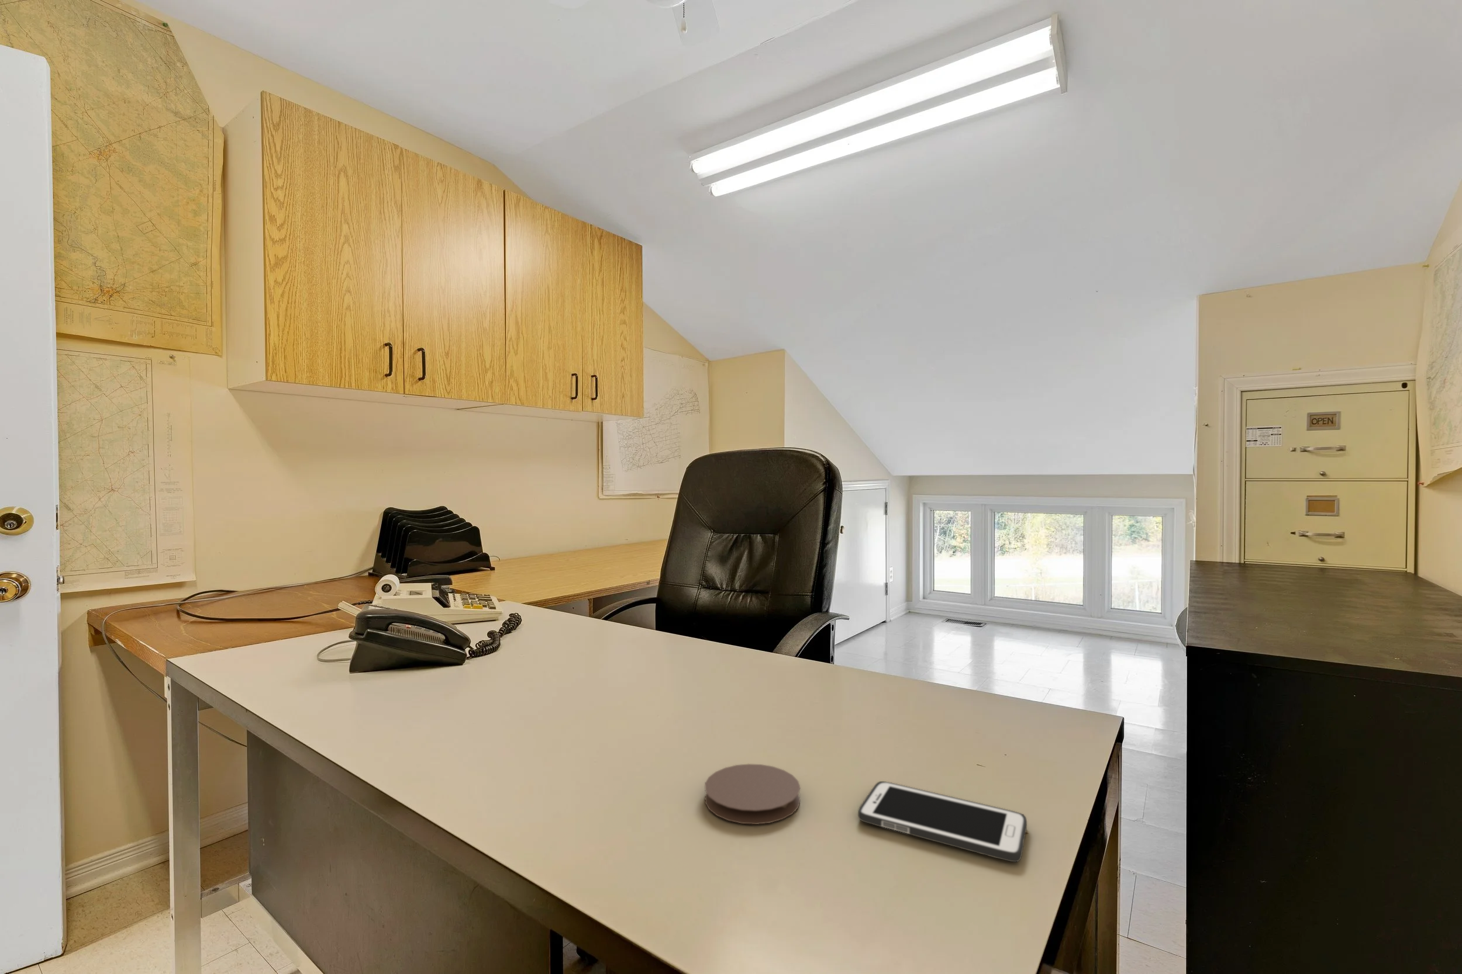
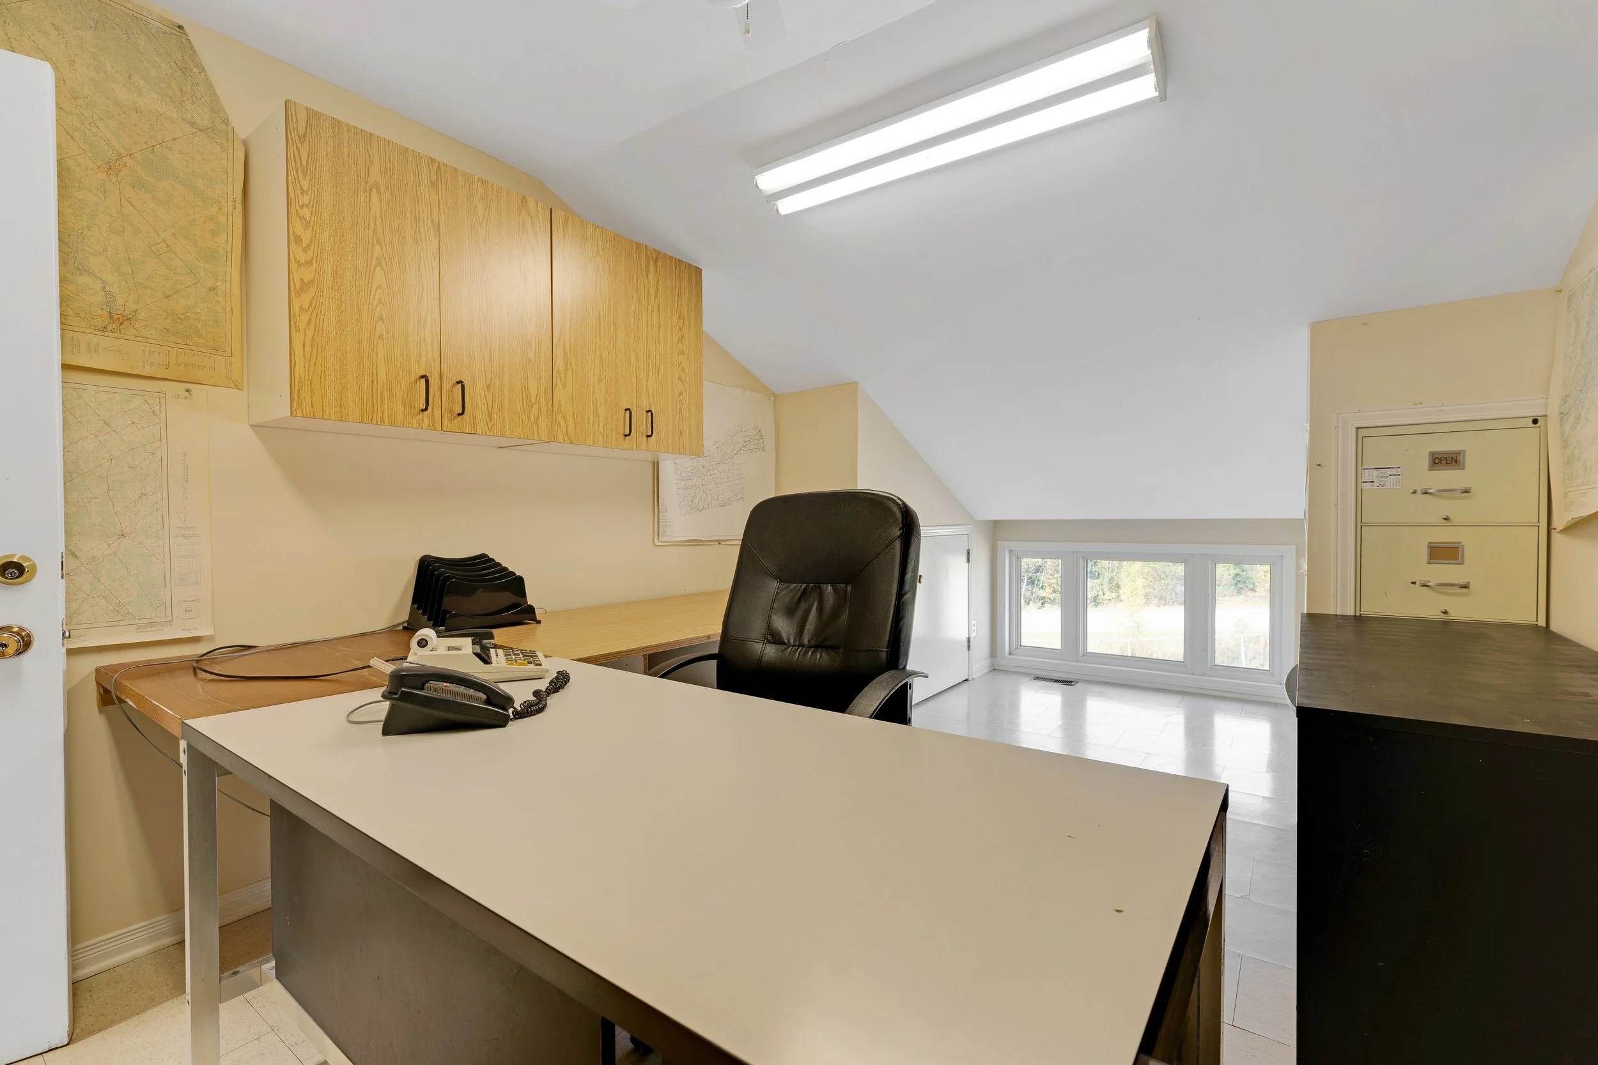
- coaster (752, 791)
- cell phone (941, 817)
